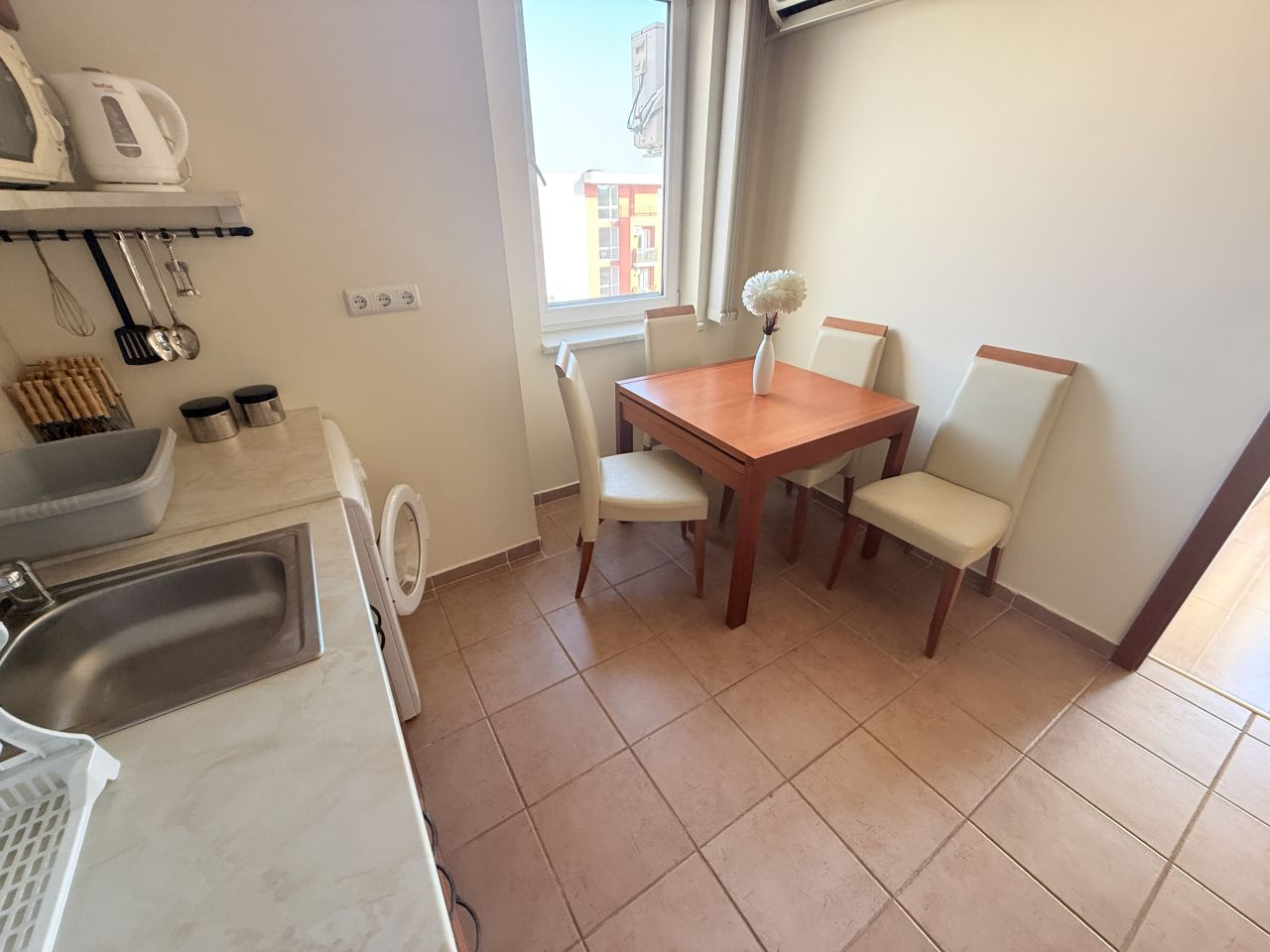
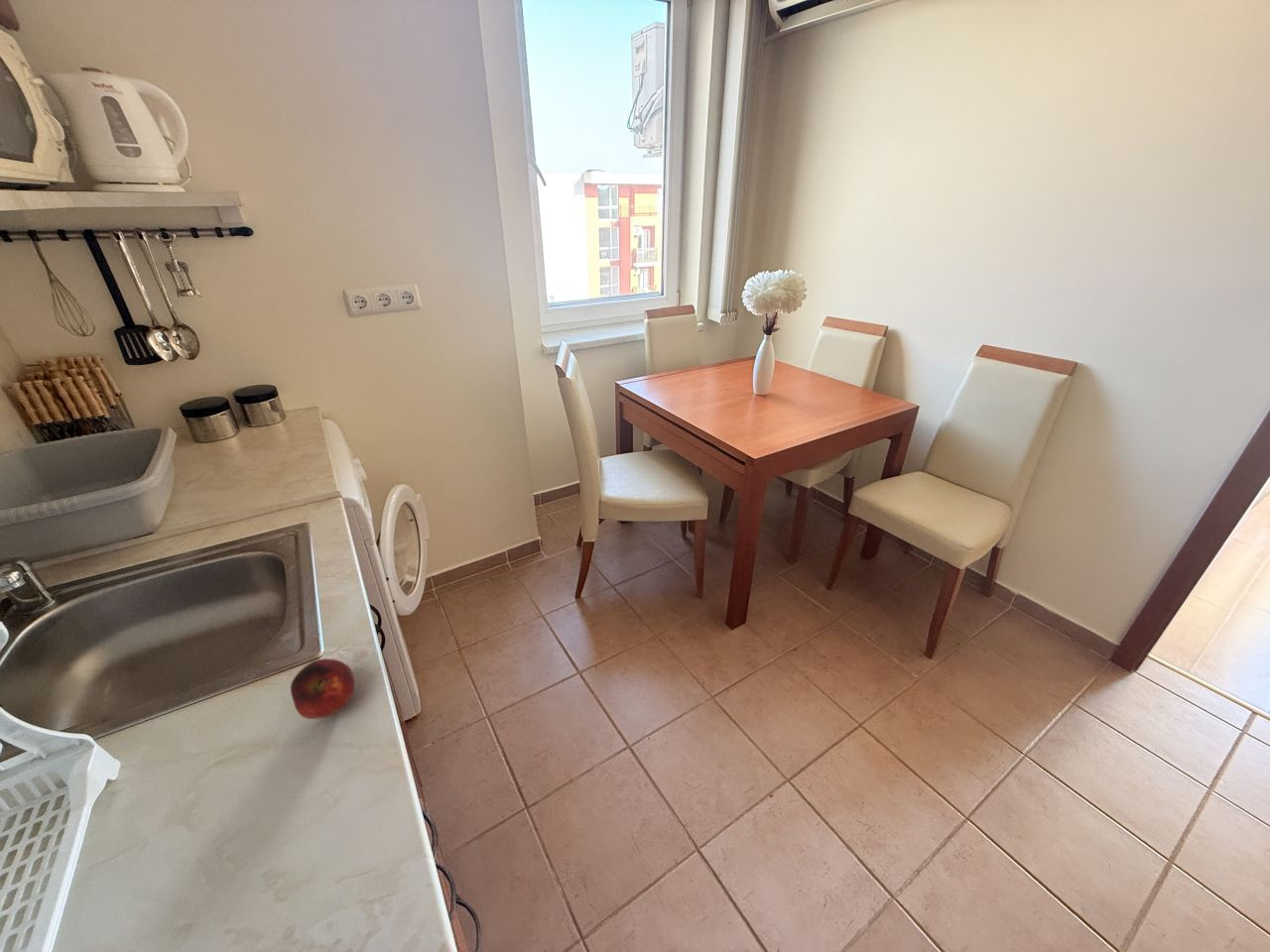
+ apple (324, 689)
